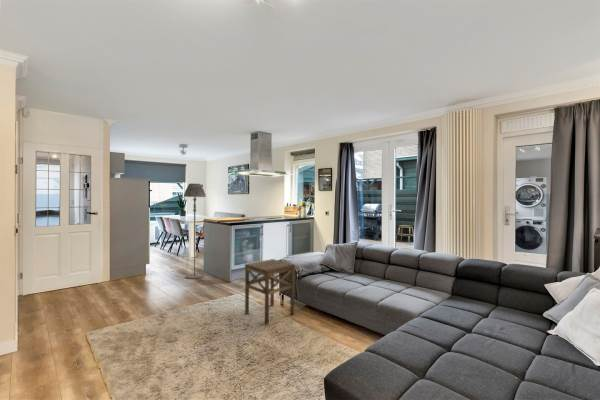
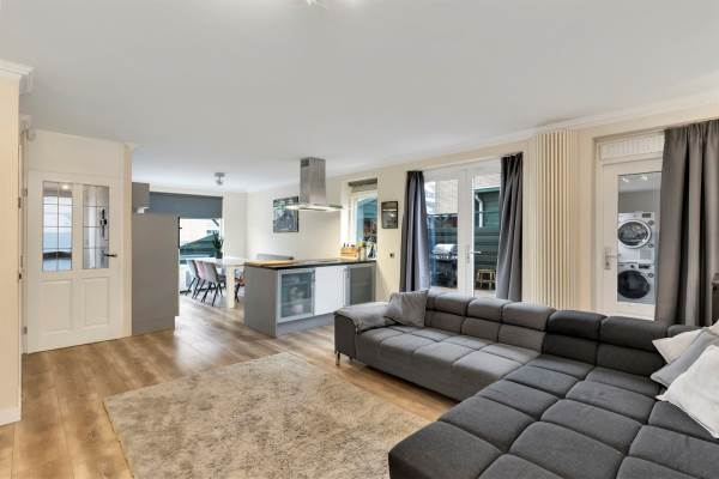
- side table (269, 289)
- floor lamp (194, 230)
